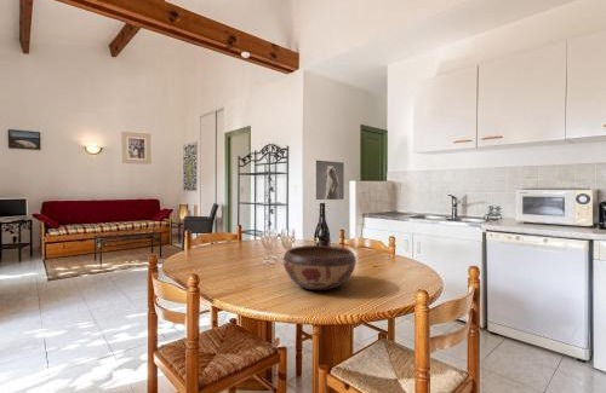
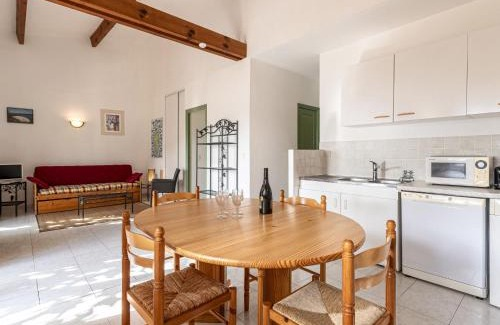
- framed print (328, 180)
- decorative bowl (319, 267)
